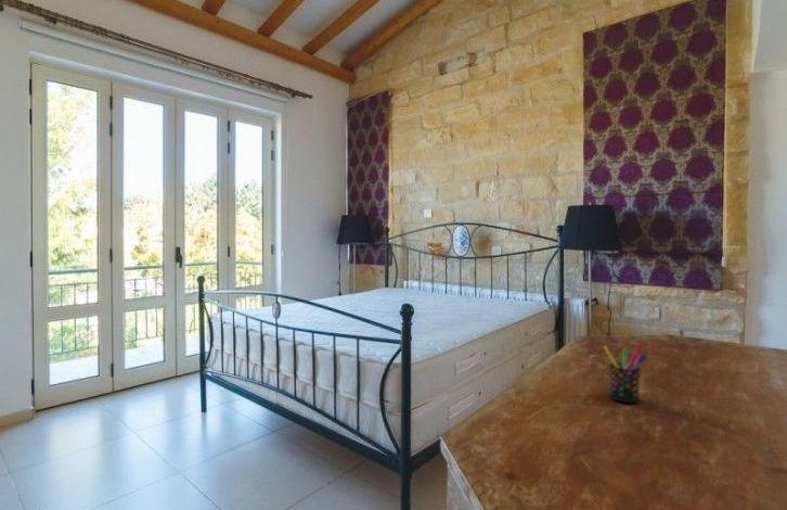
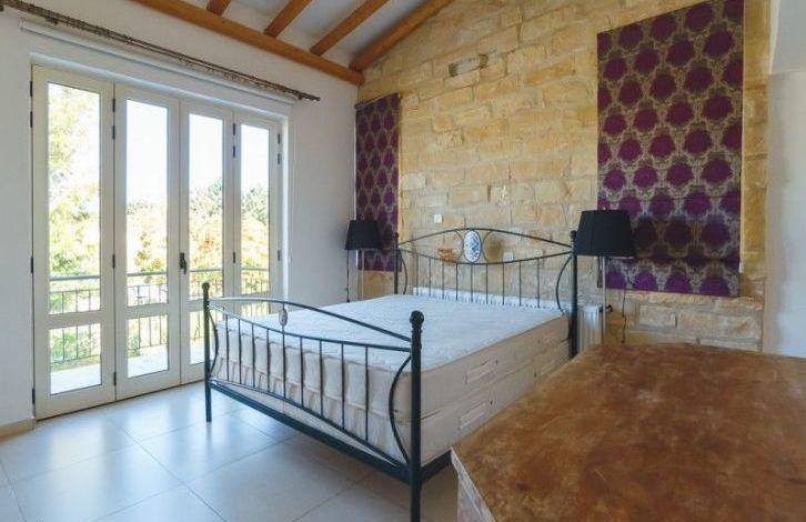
- pen holder (625, 369)
